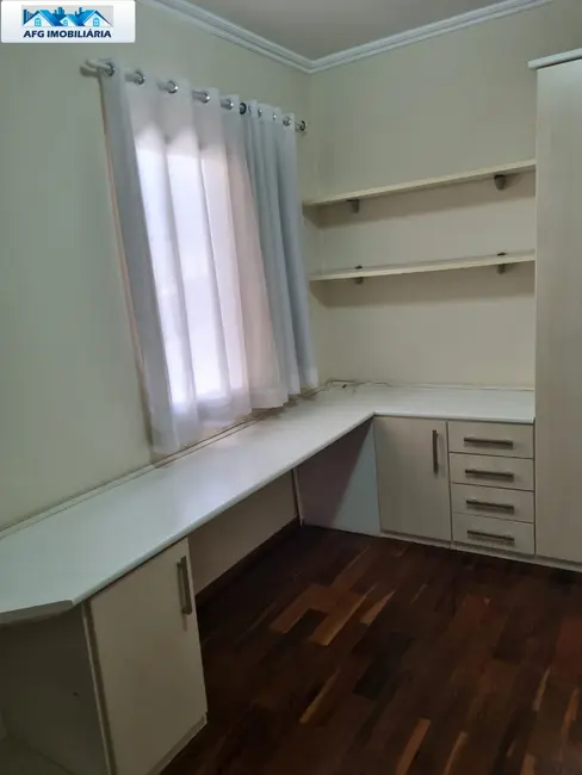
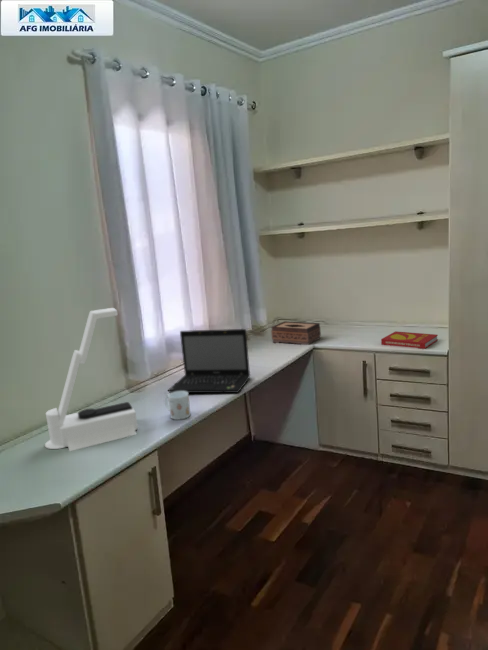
+ book (409, 339)
+ mug (176, 404)
+ desk lamp (76, 375)
+ tissue box (295, 332)
+ laptop (207, 361)
